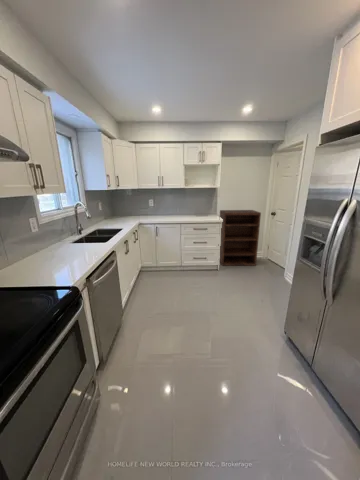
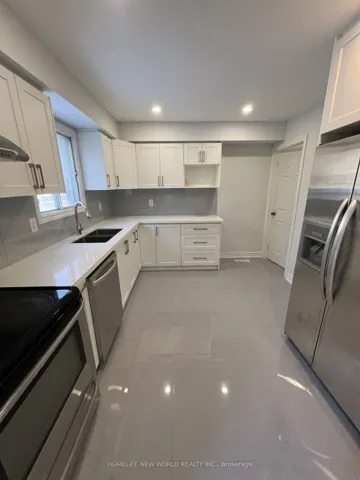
- shelving unit (237, 237)
